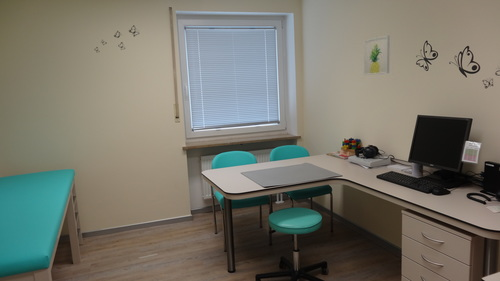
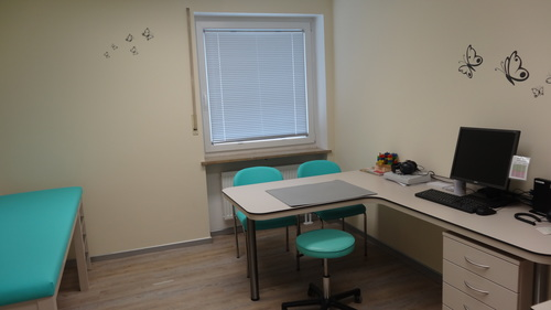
- wall art (376, 56)
